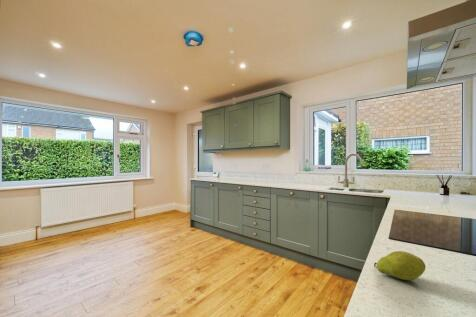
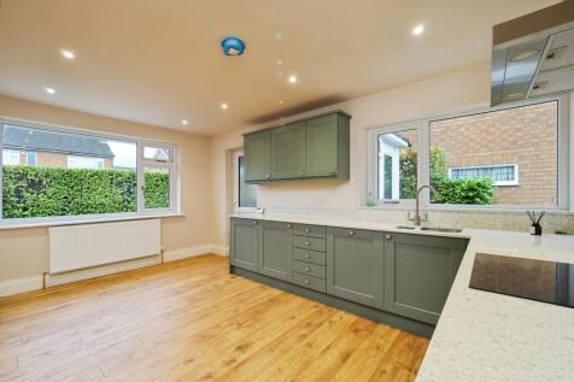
- fruit (396, 262)
